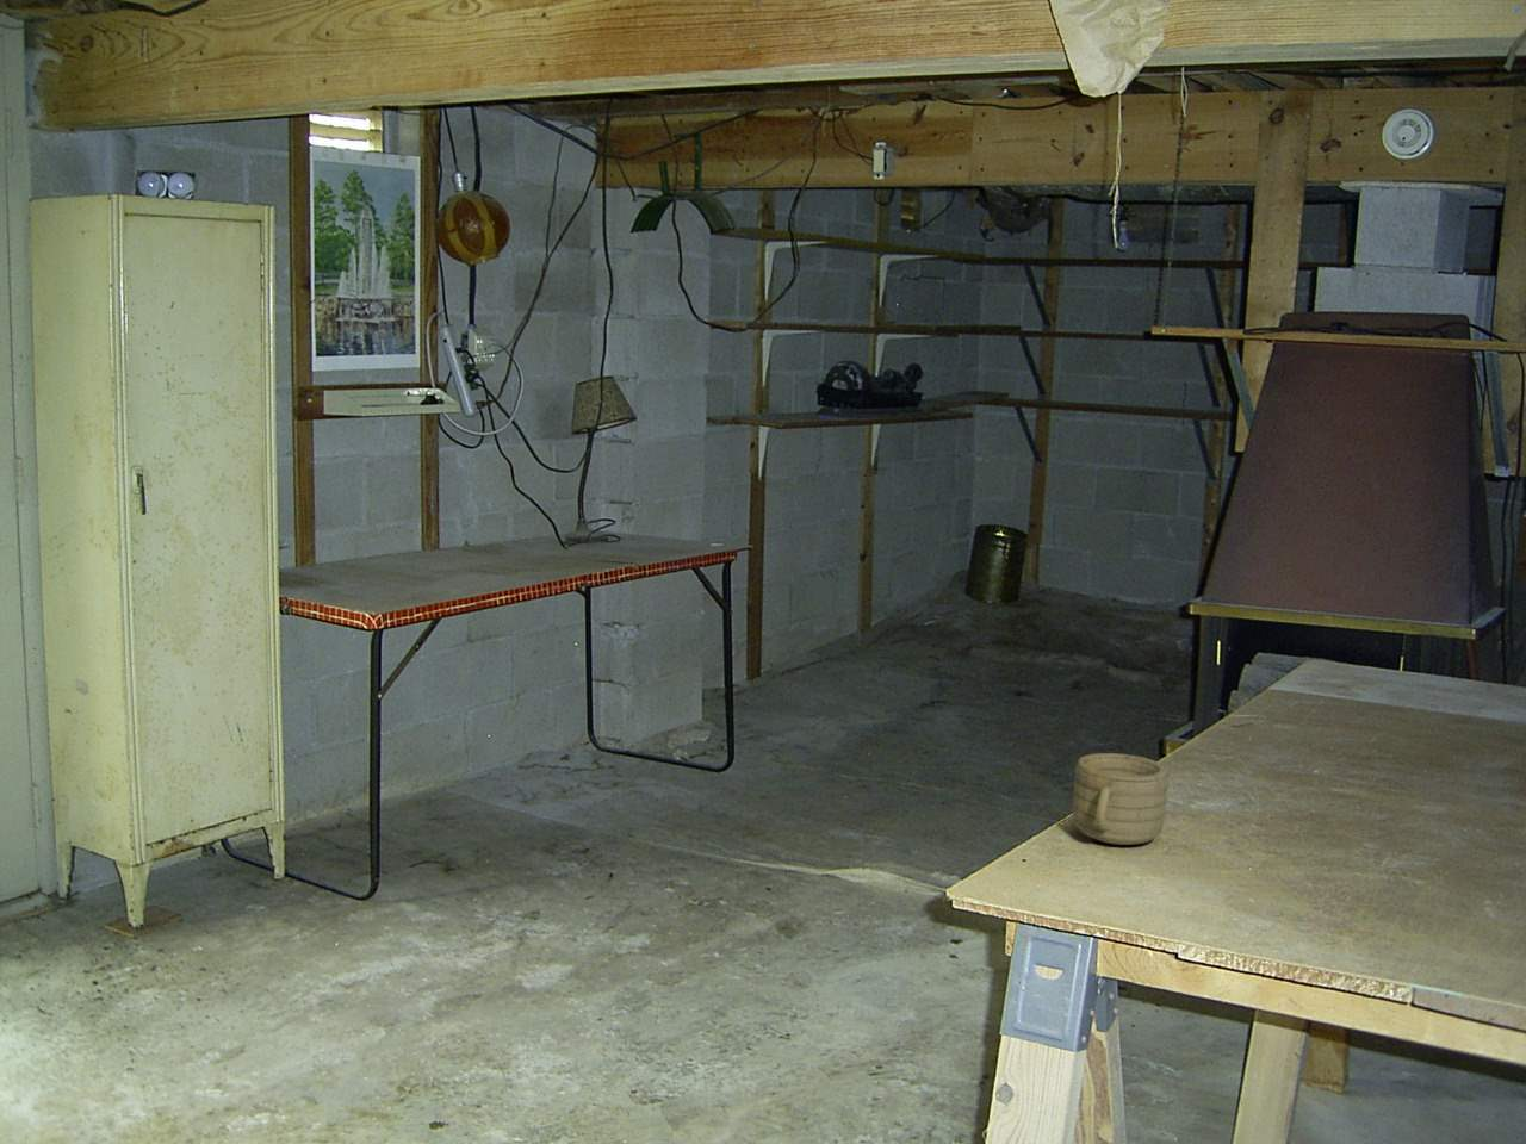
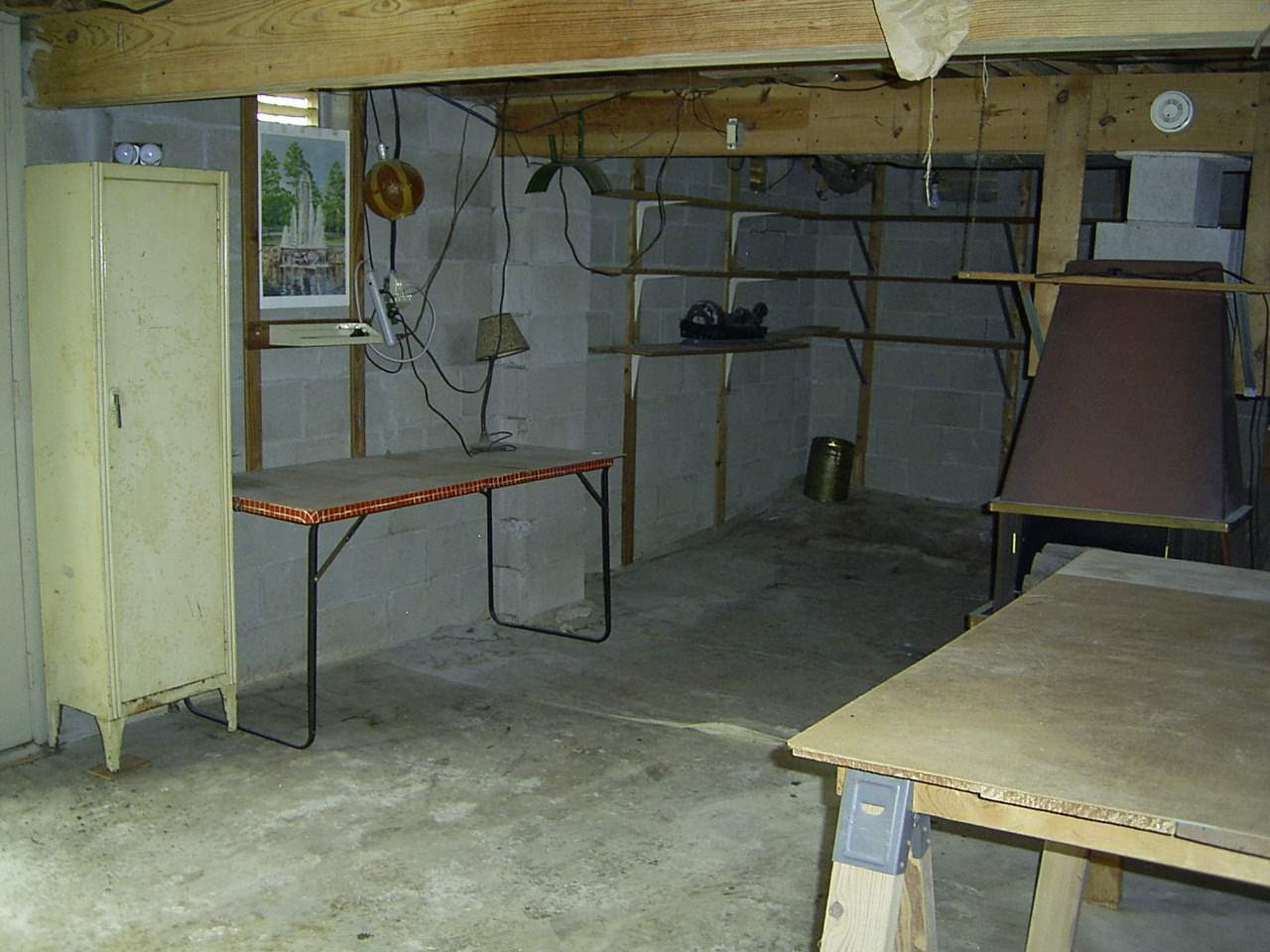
- mug (1115, 803)
